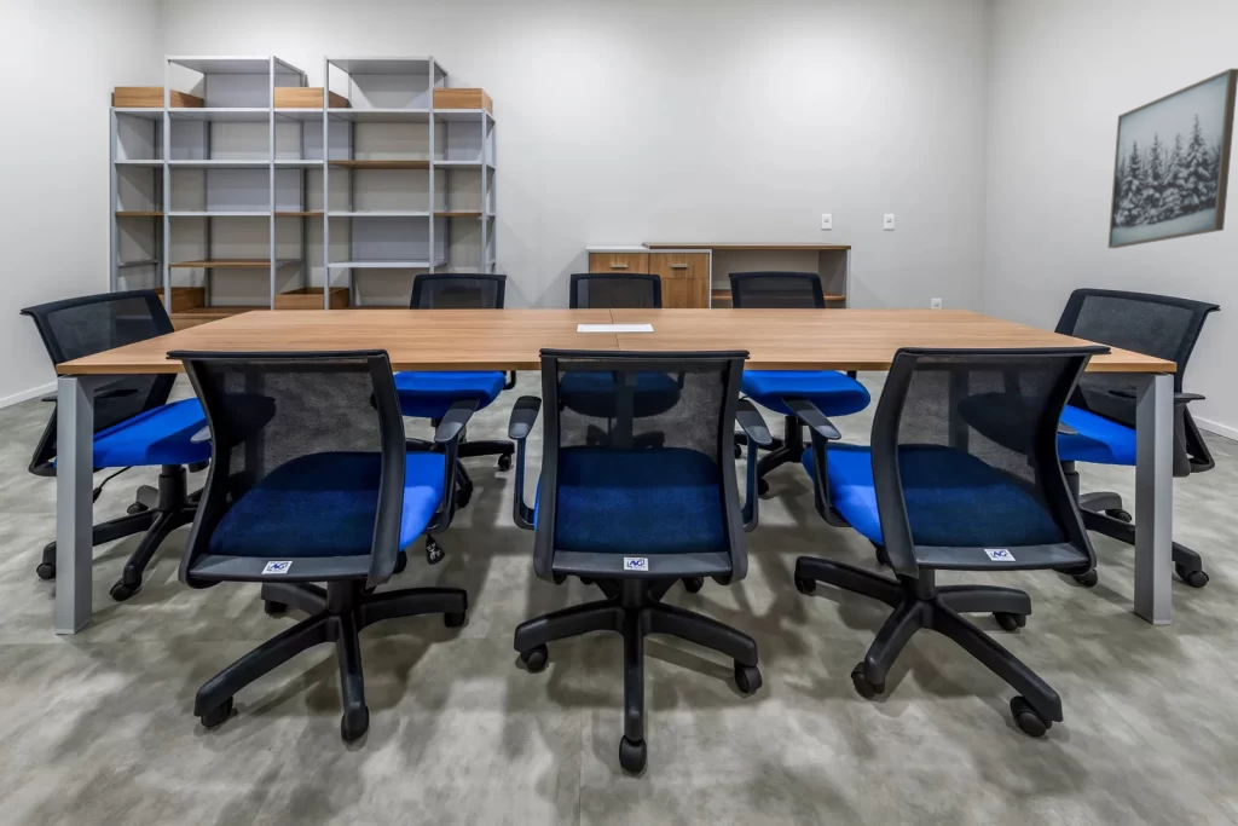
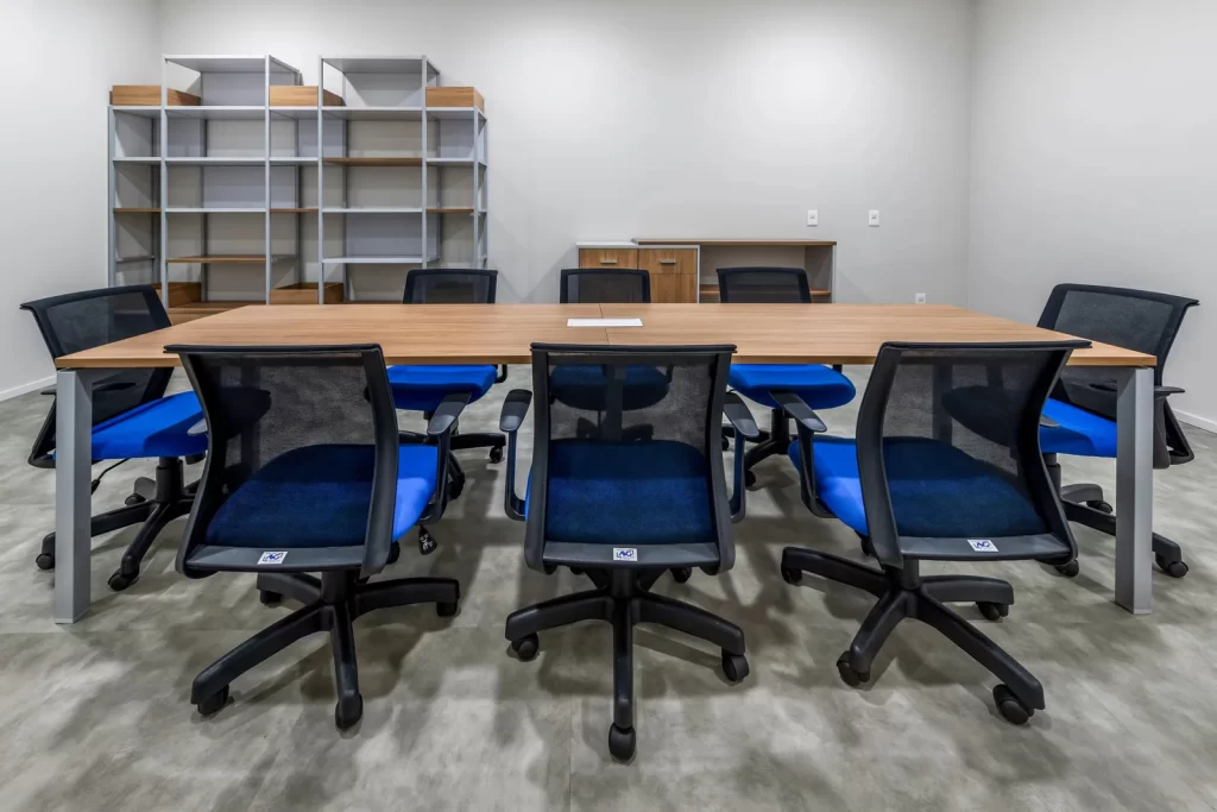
- wall art (1165, 167)
